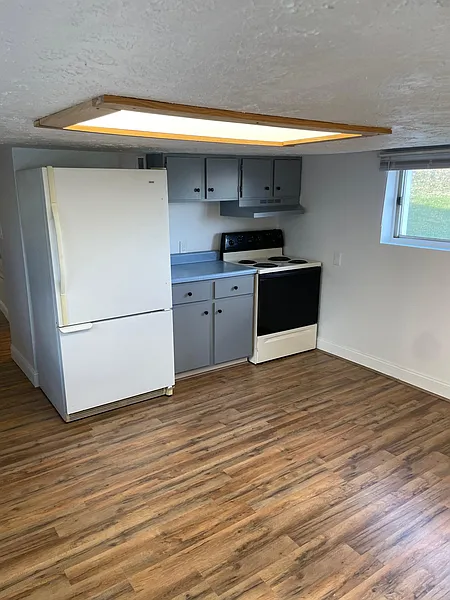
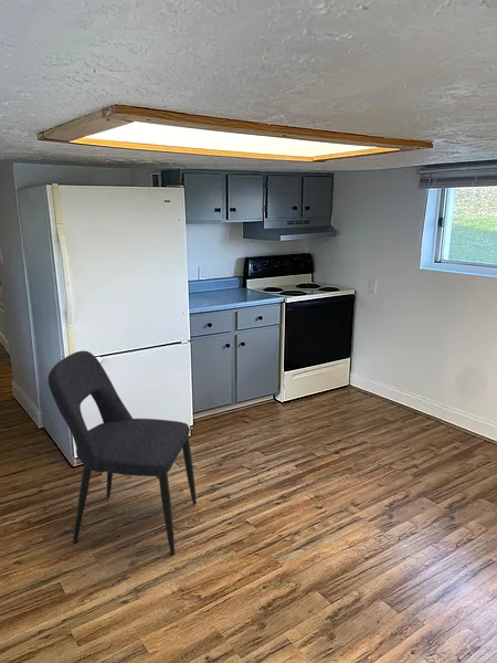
+ chair (126, 445)
